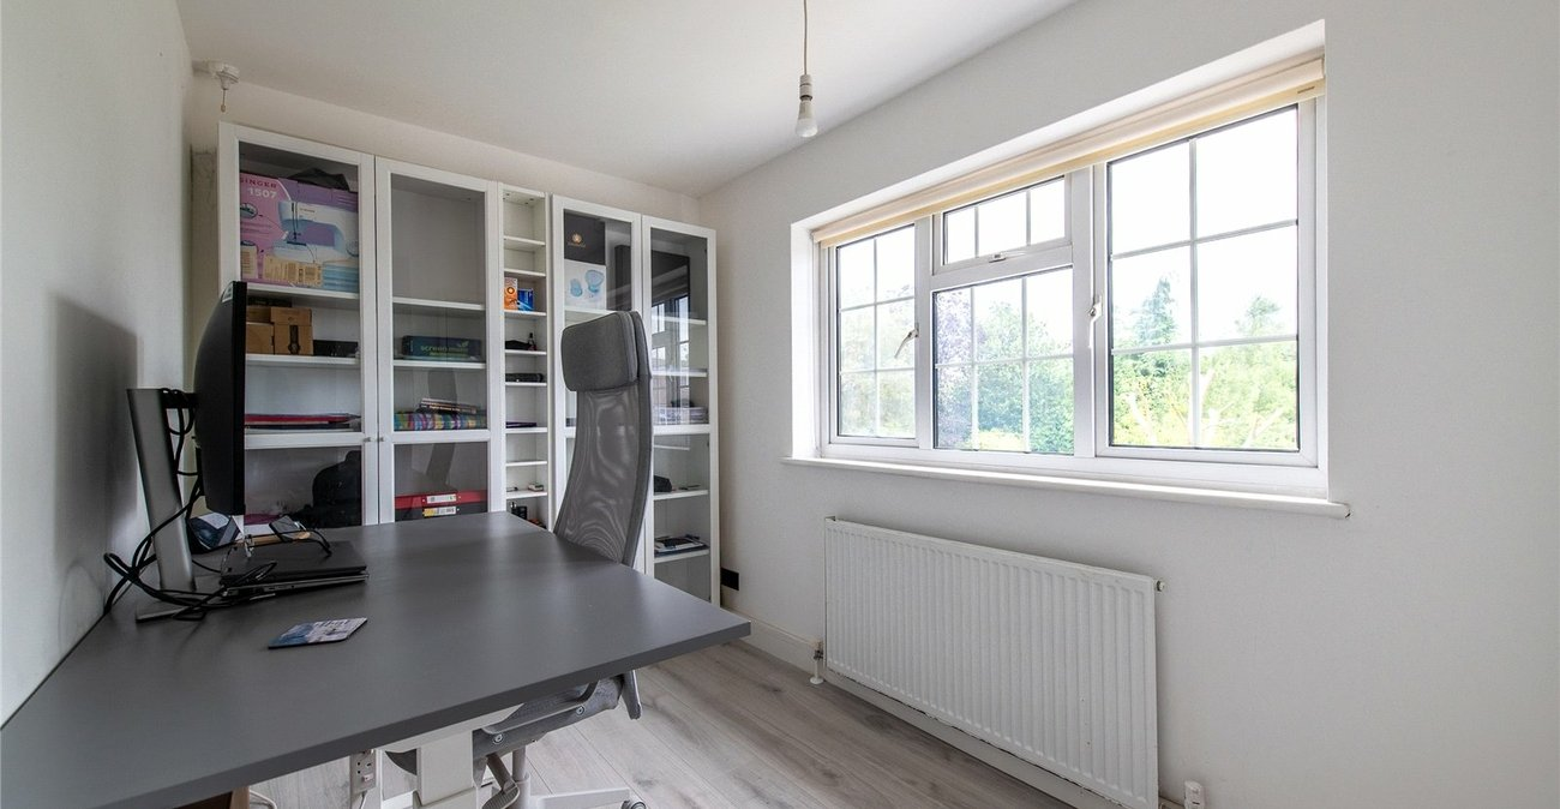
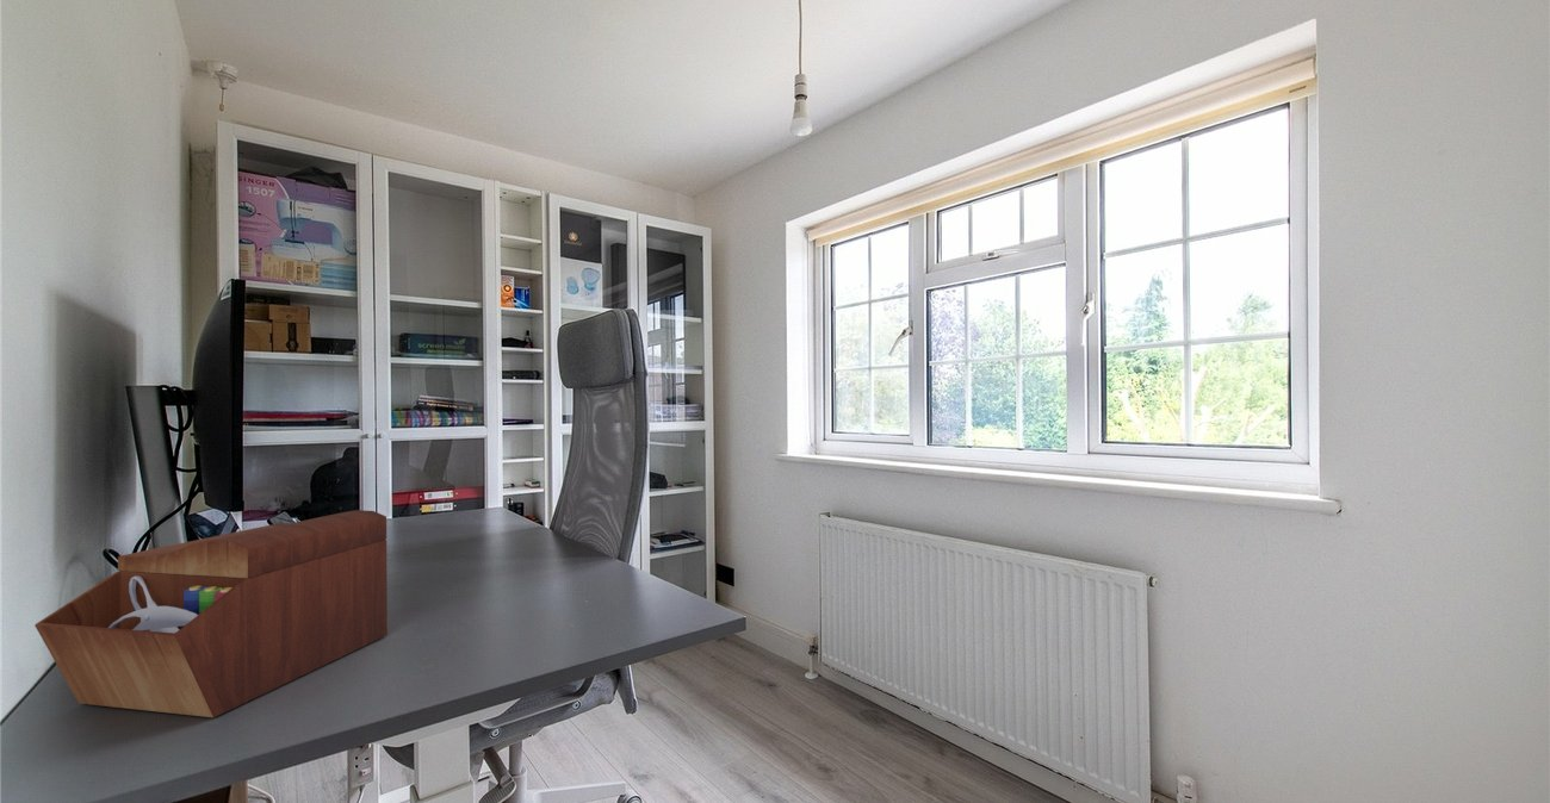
+ sewing box (234, 599)
